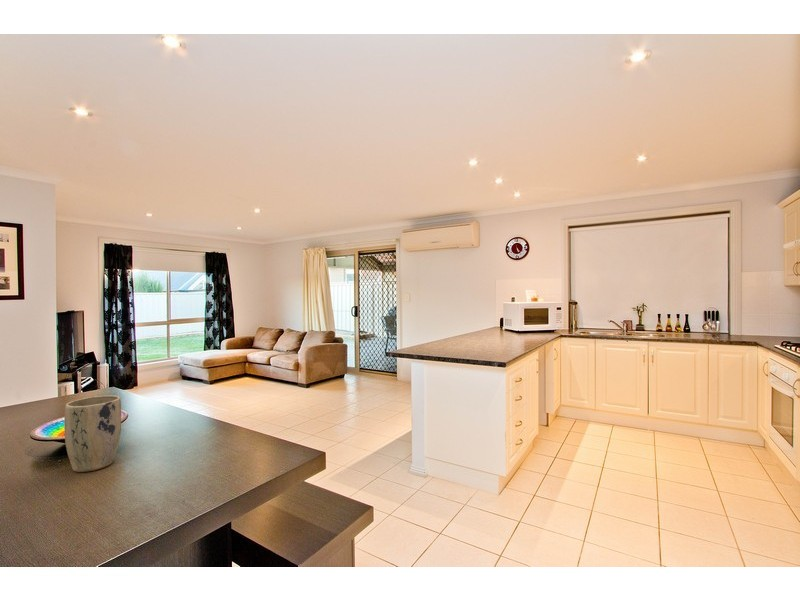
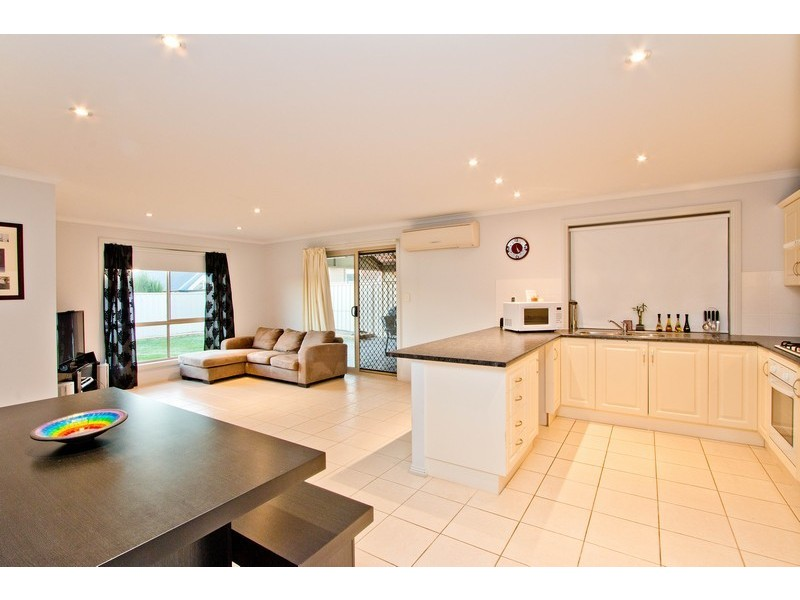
- plant pot (94, 432)
